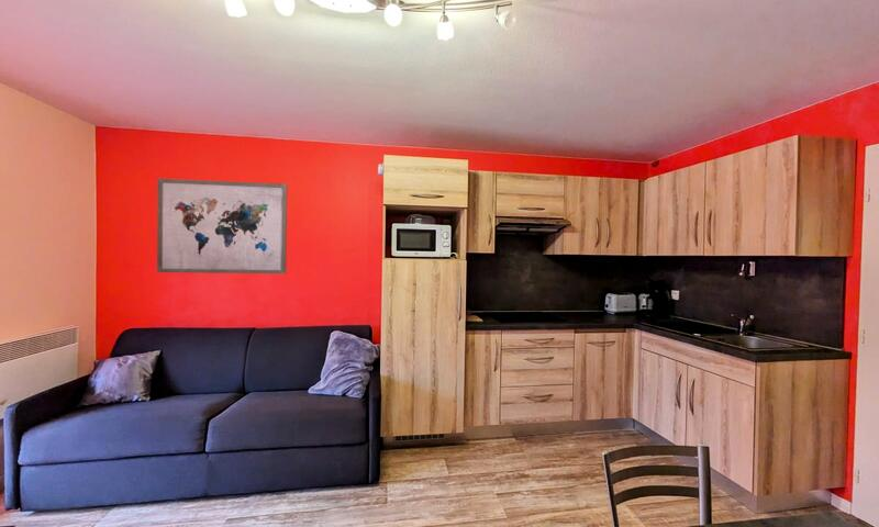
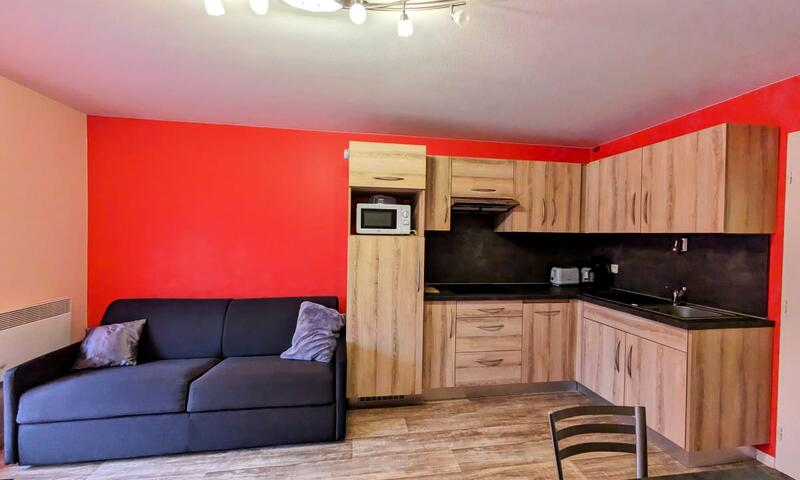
- wall art (223, 227)
